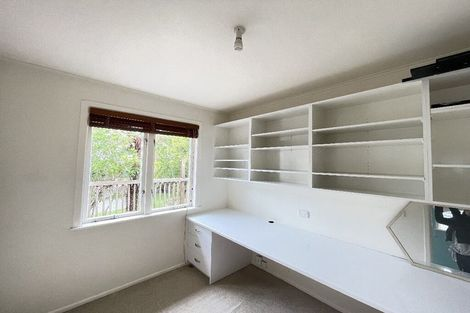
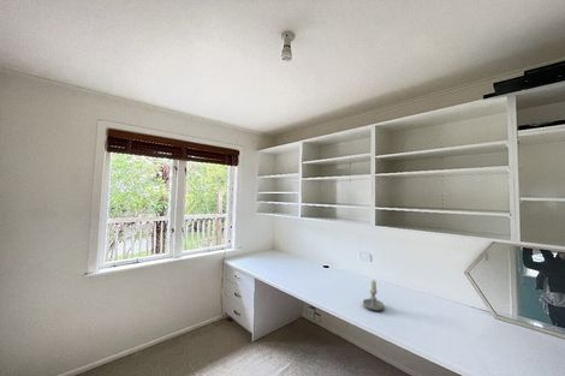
+ candle (373, 293)
